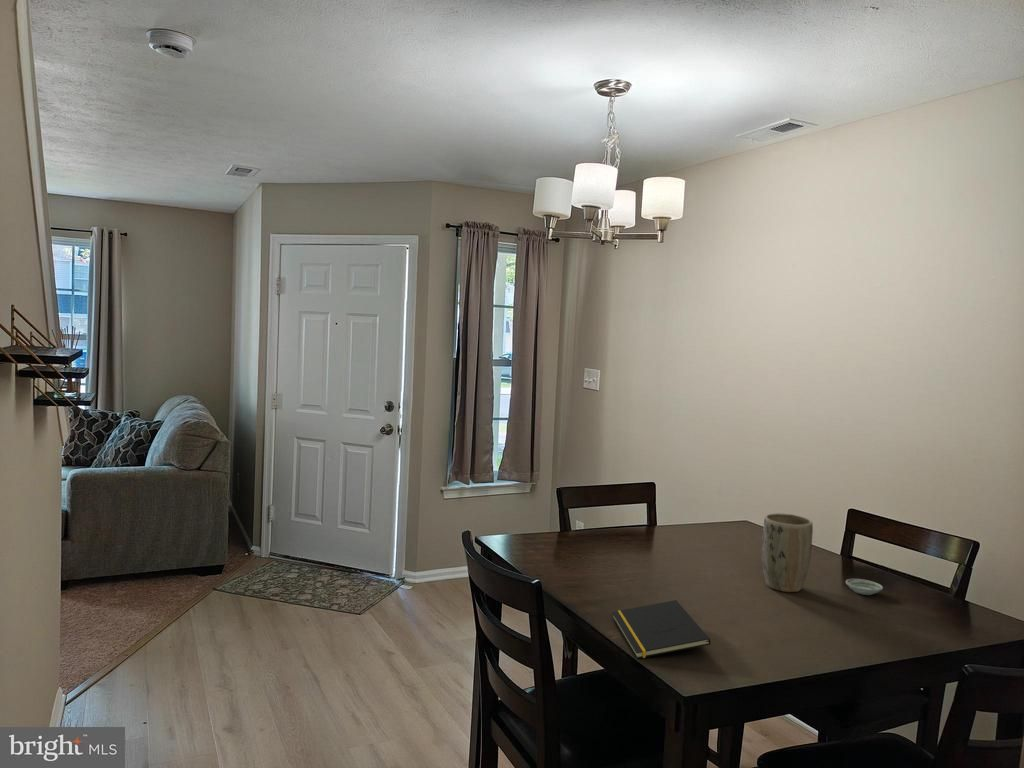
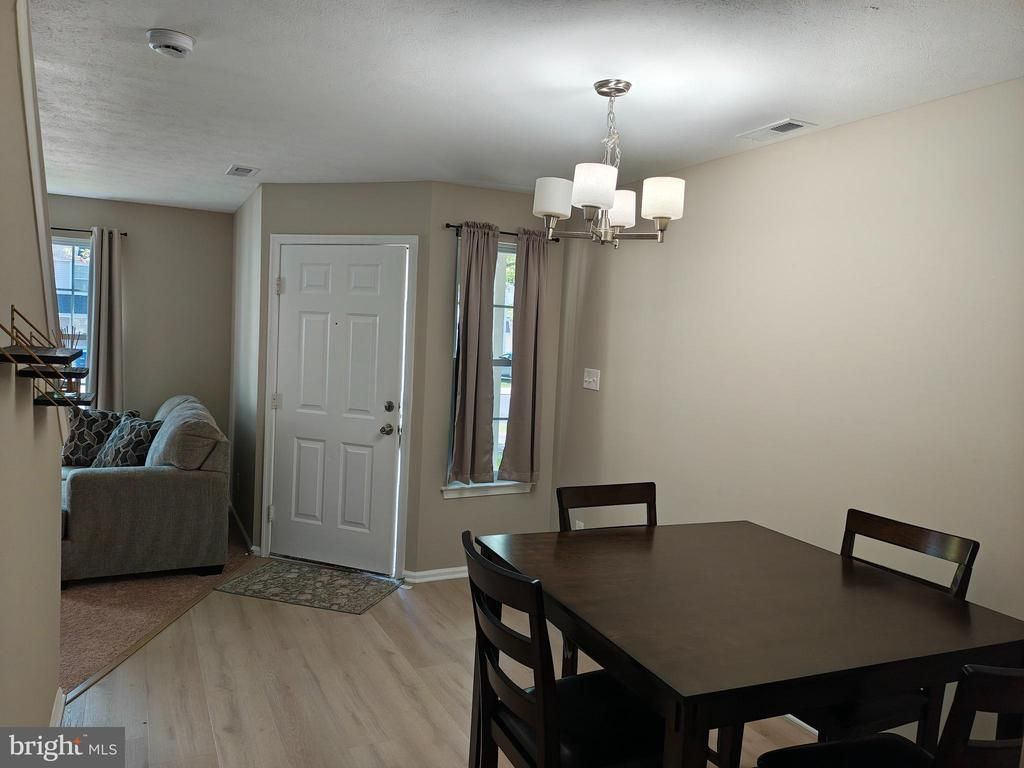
- notepad (658, 627)
- plant pot (786, 552)
- saucer (863, 587)
